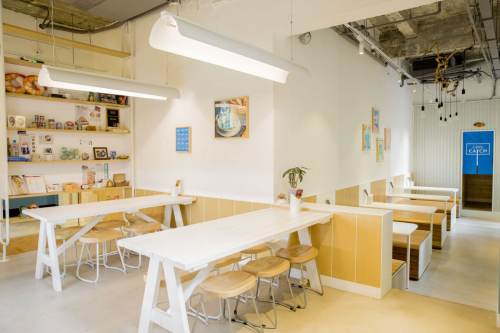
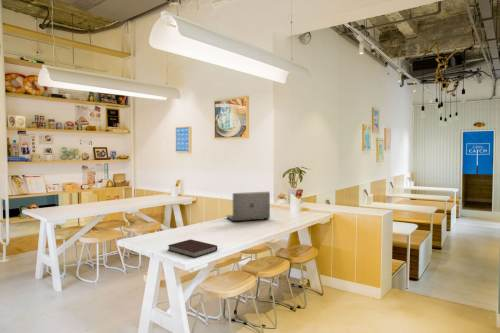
+ laptop (247, 204)
+ notebook (192, 247)
